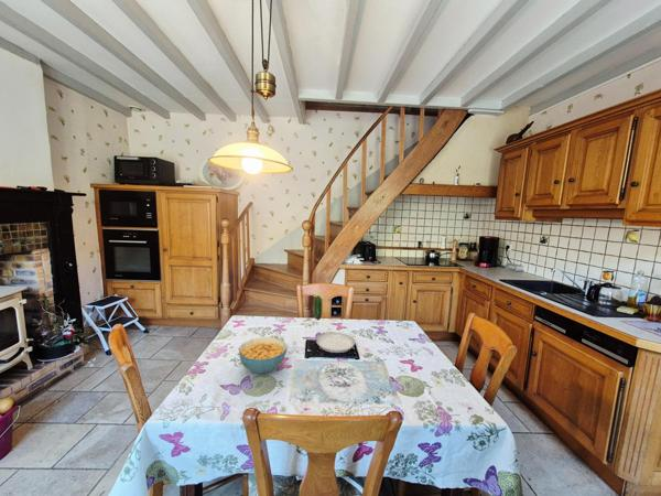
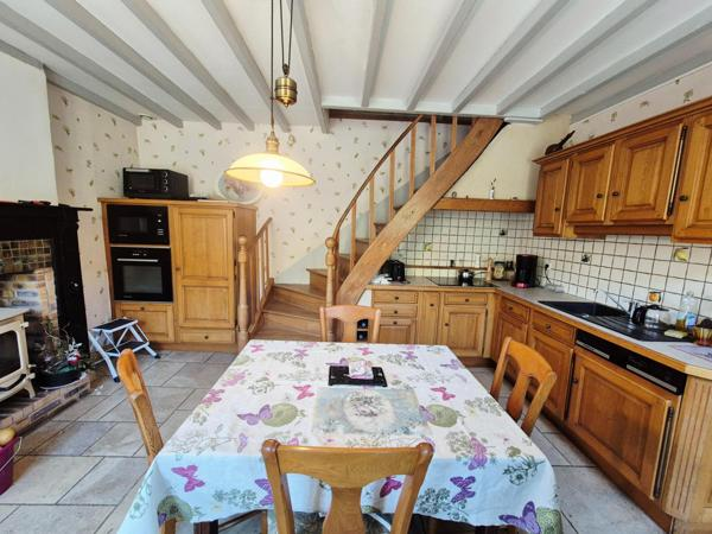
- plate (336, 333)
- cereal bowl (262, 358)
